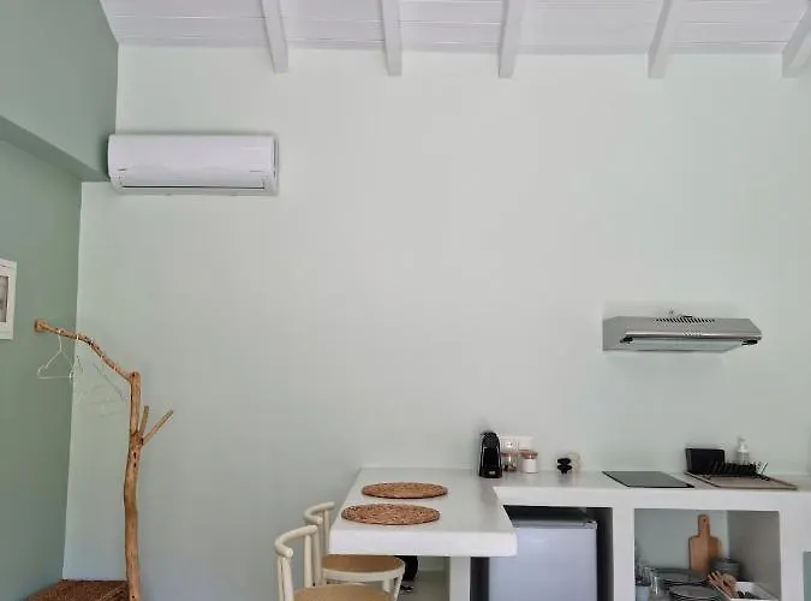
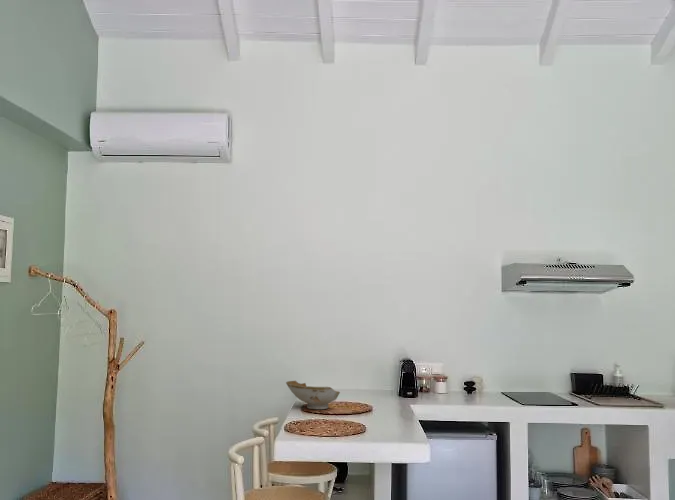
+ bowl (309, 395)
